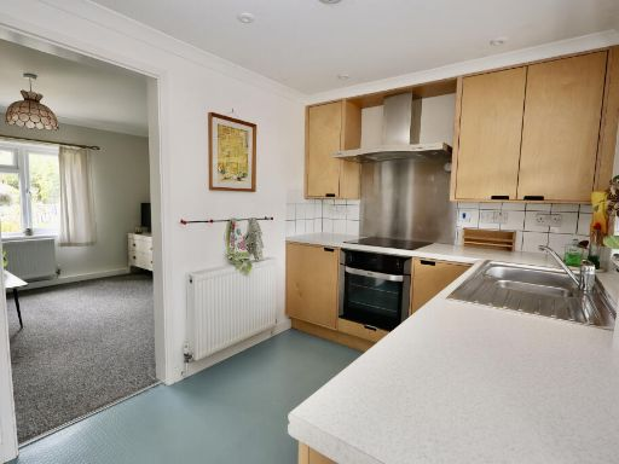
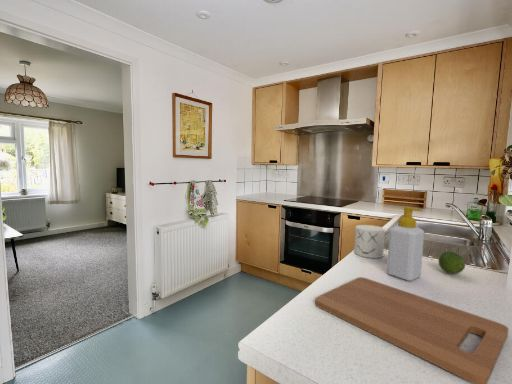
+ cutting board (402, 314)
+ fruit (451, 262)
+ mug (369, 240)
+ soap bottle (405, 241)
